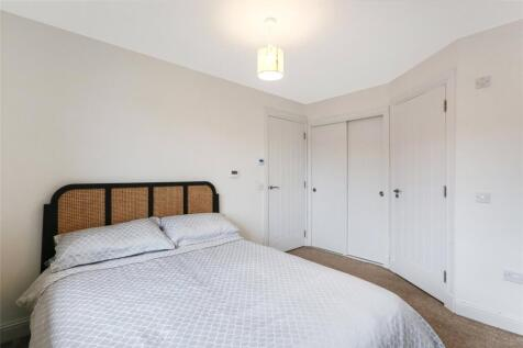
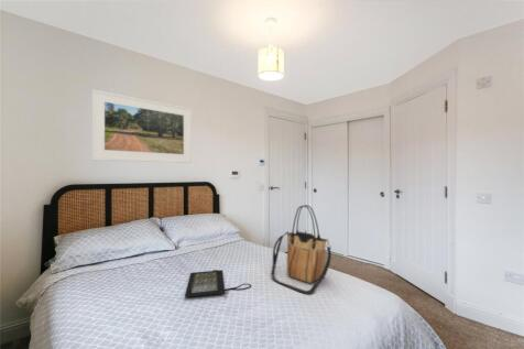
+ clutch bag (207, 282)
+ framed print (148, 130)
+ tote bag (298, 241)
